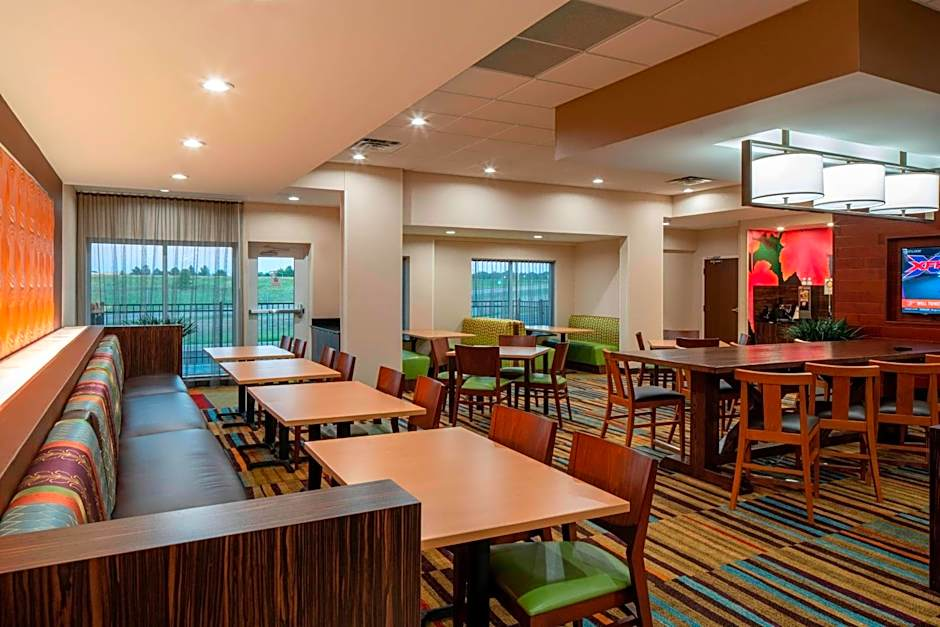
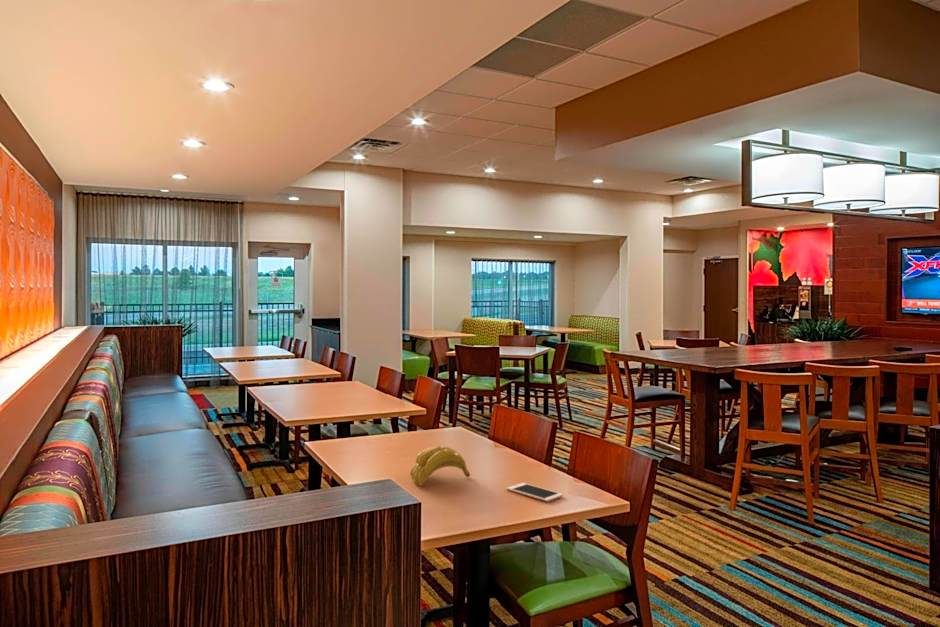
+ cell phone (534, 491)
+ banana (441, 463)
